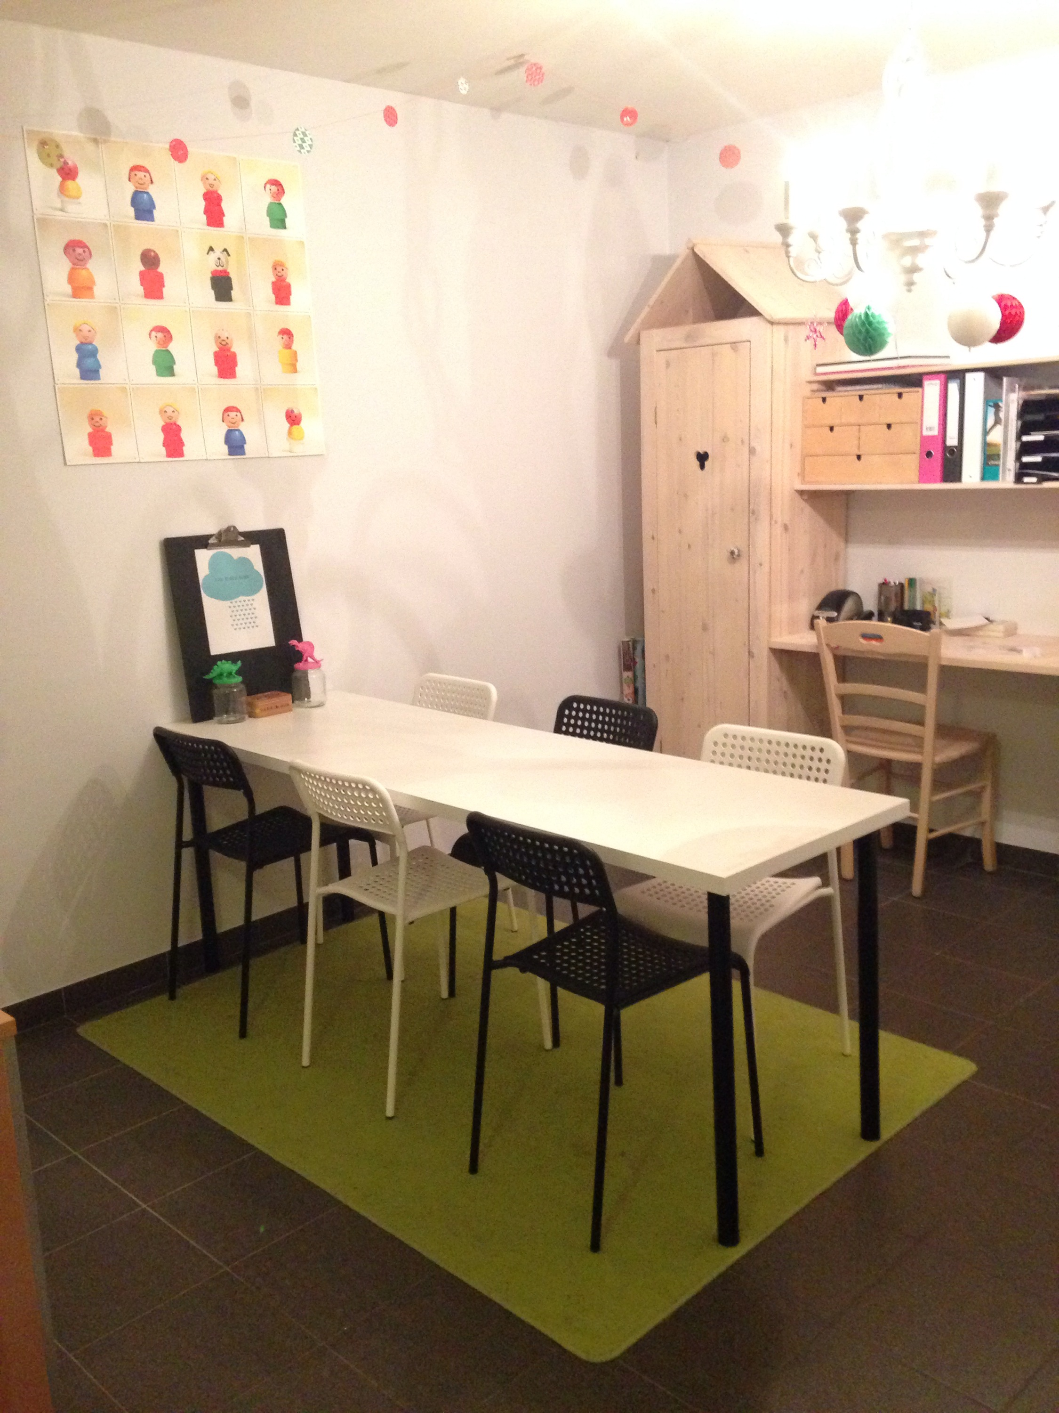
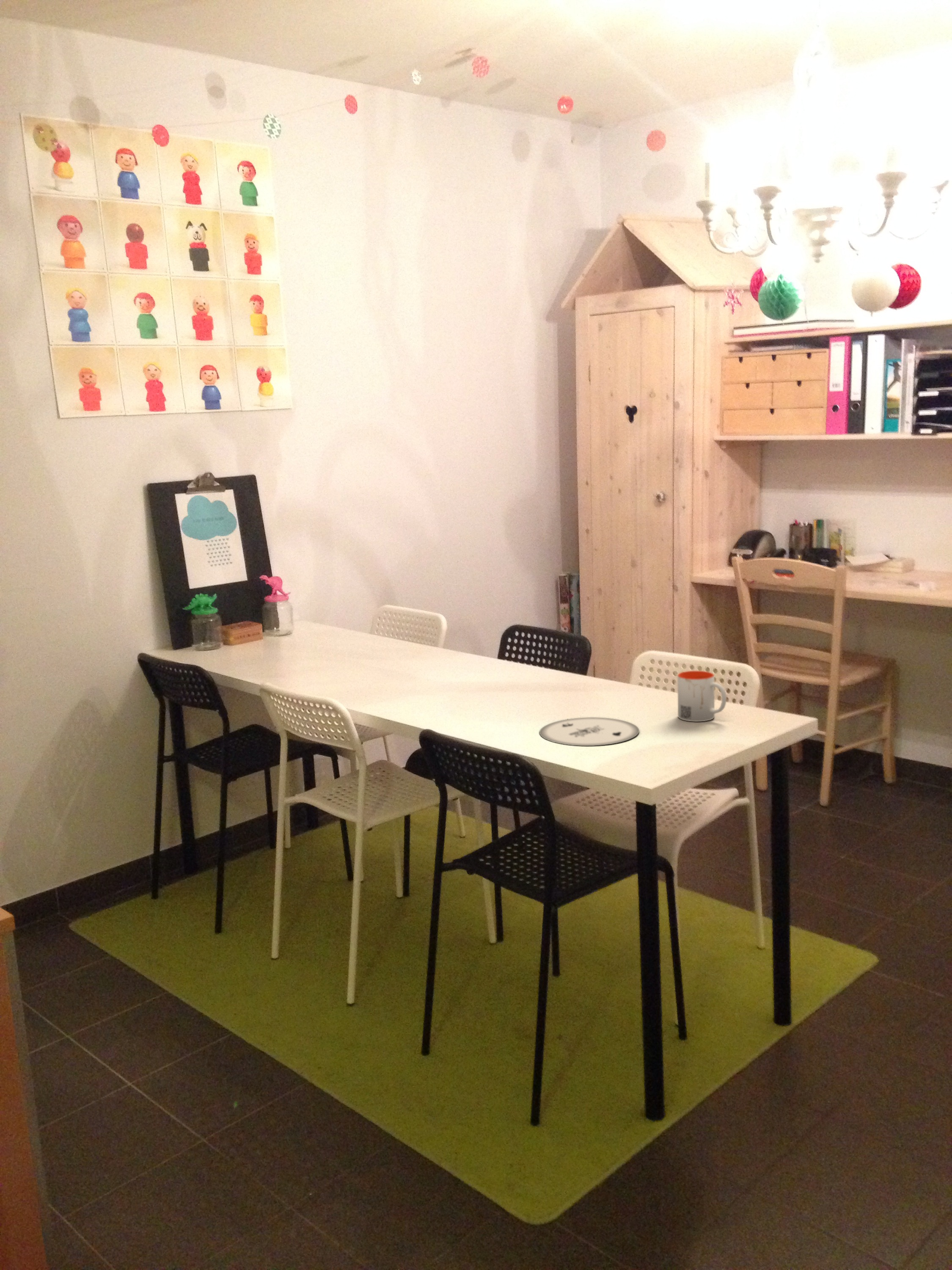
+ plate (589, 730)
+ mug (703, 697)
